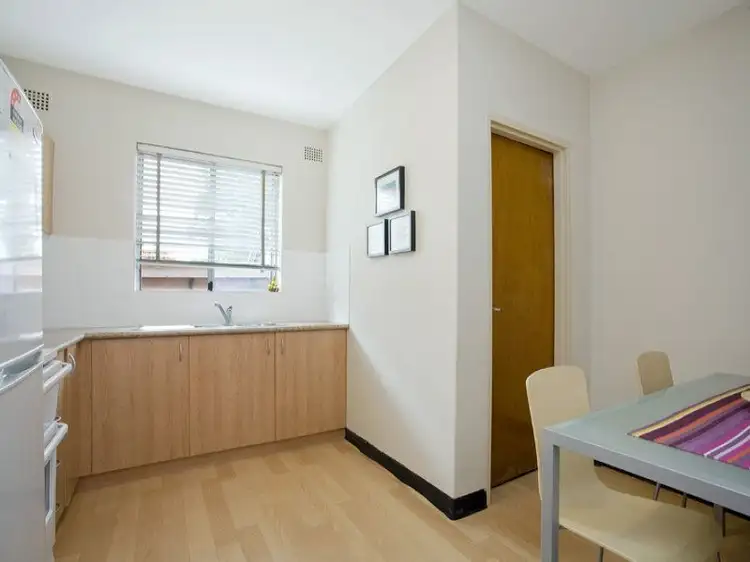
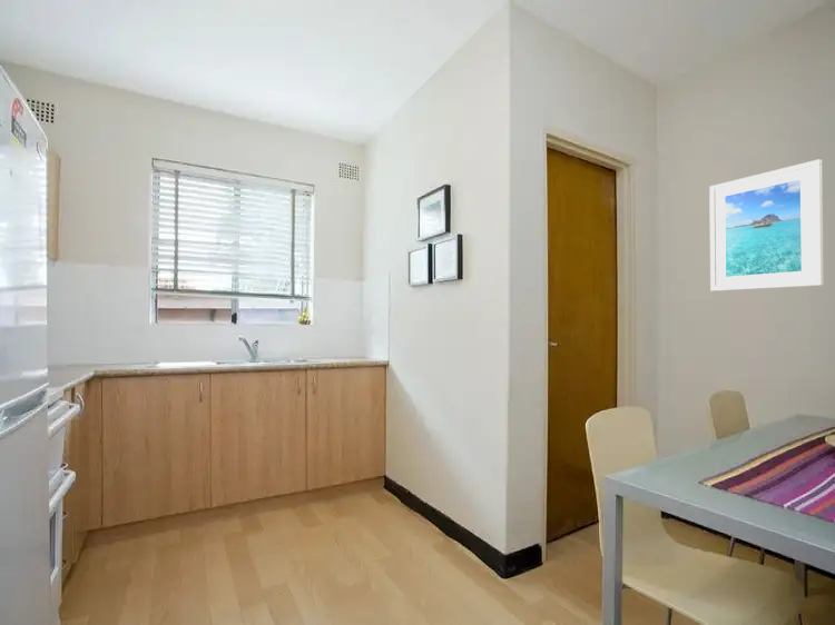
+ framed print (760, 230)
